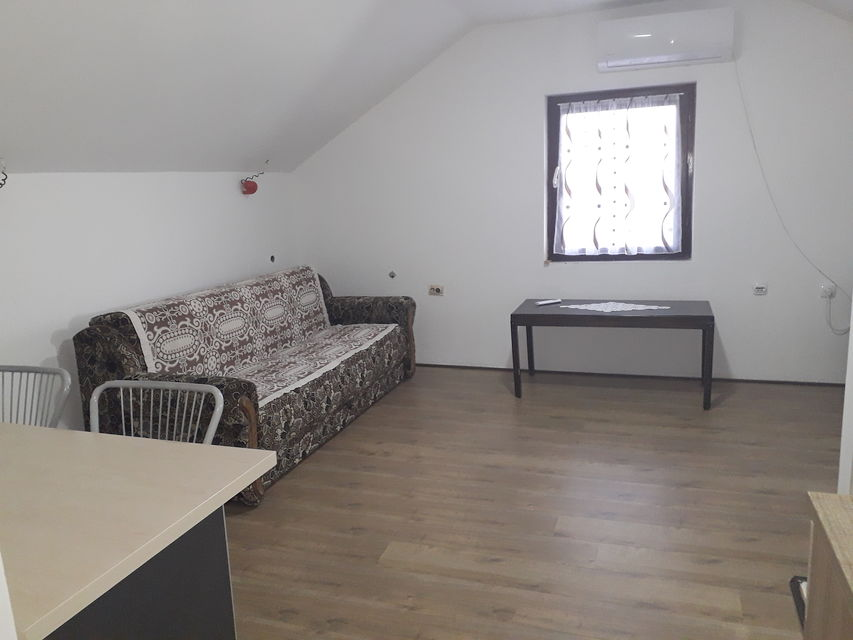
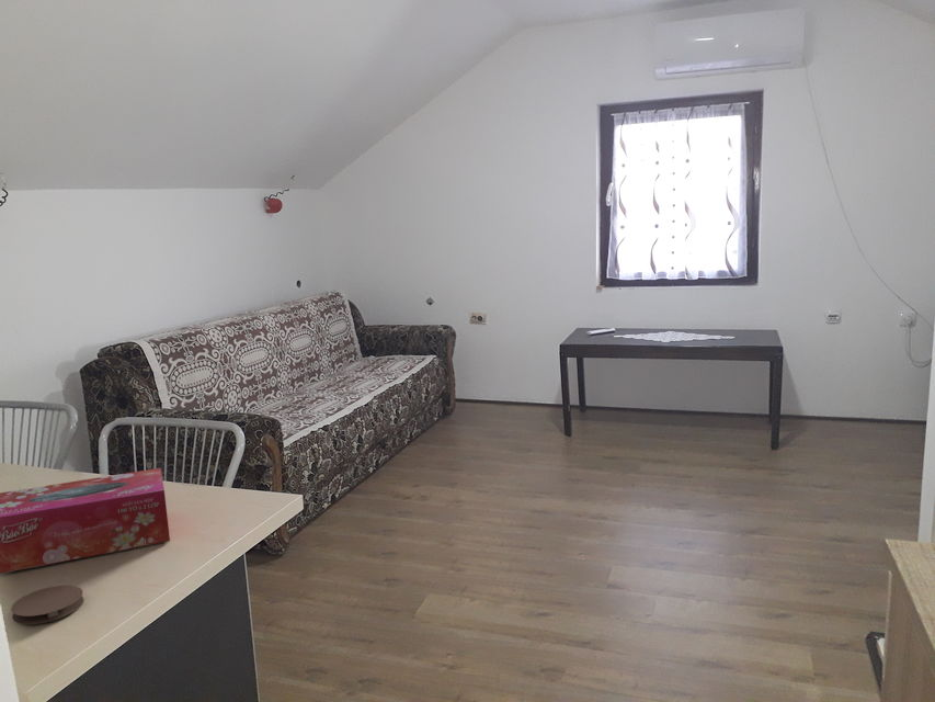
+ tissue box (82, 517)
+ coaster (47, 603)
